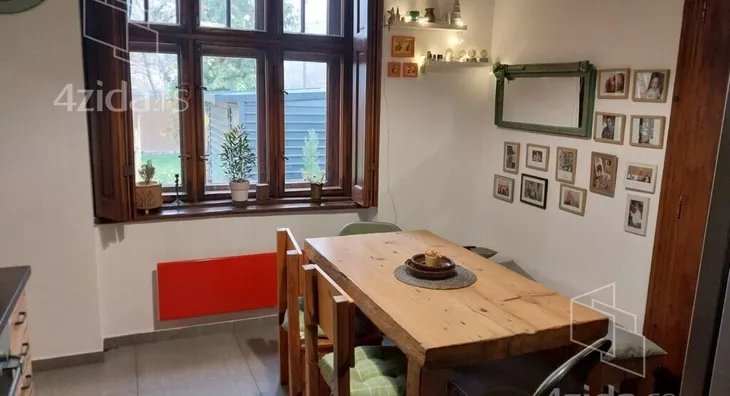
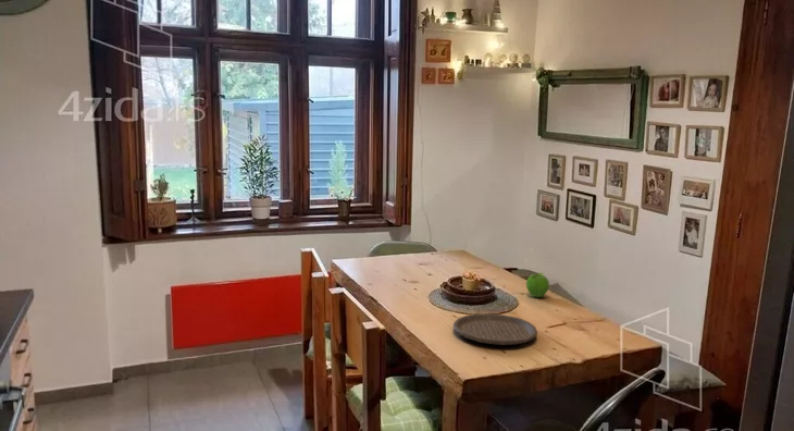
+ plate (494, 329)
+ fruit (537, 284)
